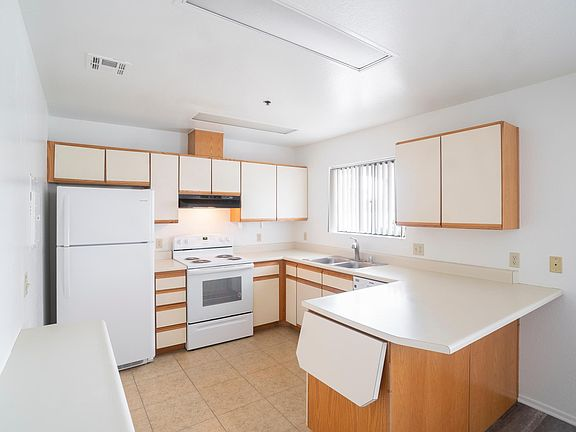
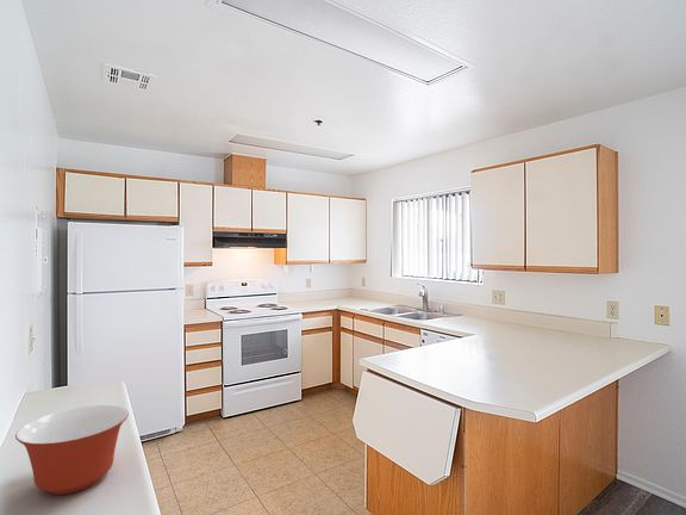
+ mixing bowl (75, 451)
